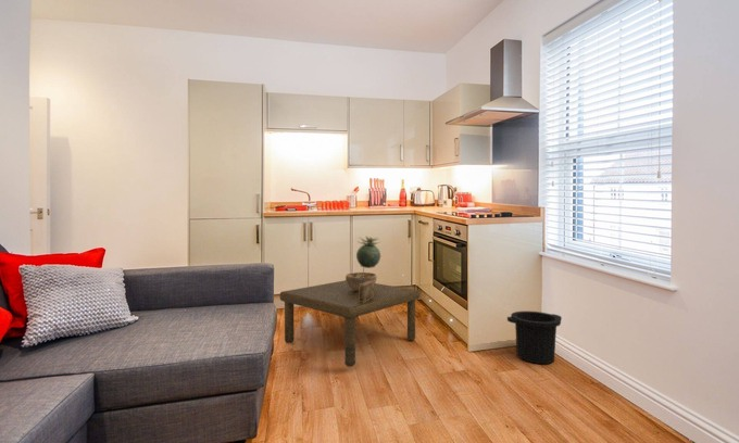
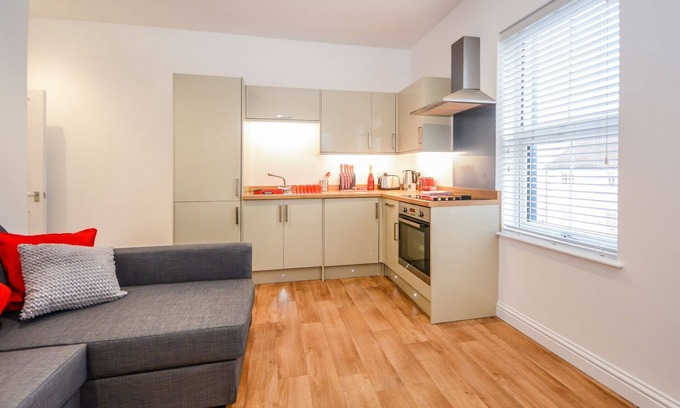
- decorative bowl (361, 282)
- potted plant (366, 267)
- coffee table (350, 316)
- trash can (535, 337)
